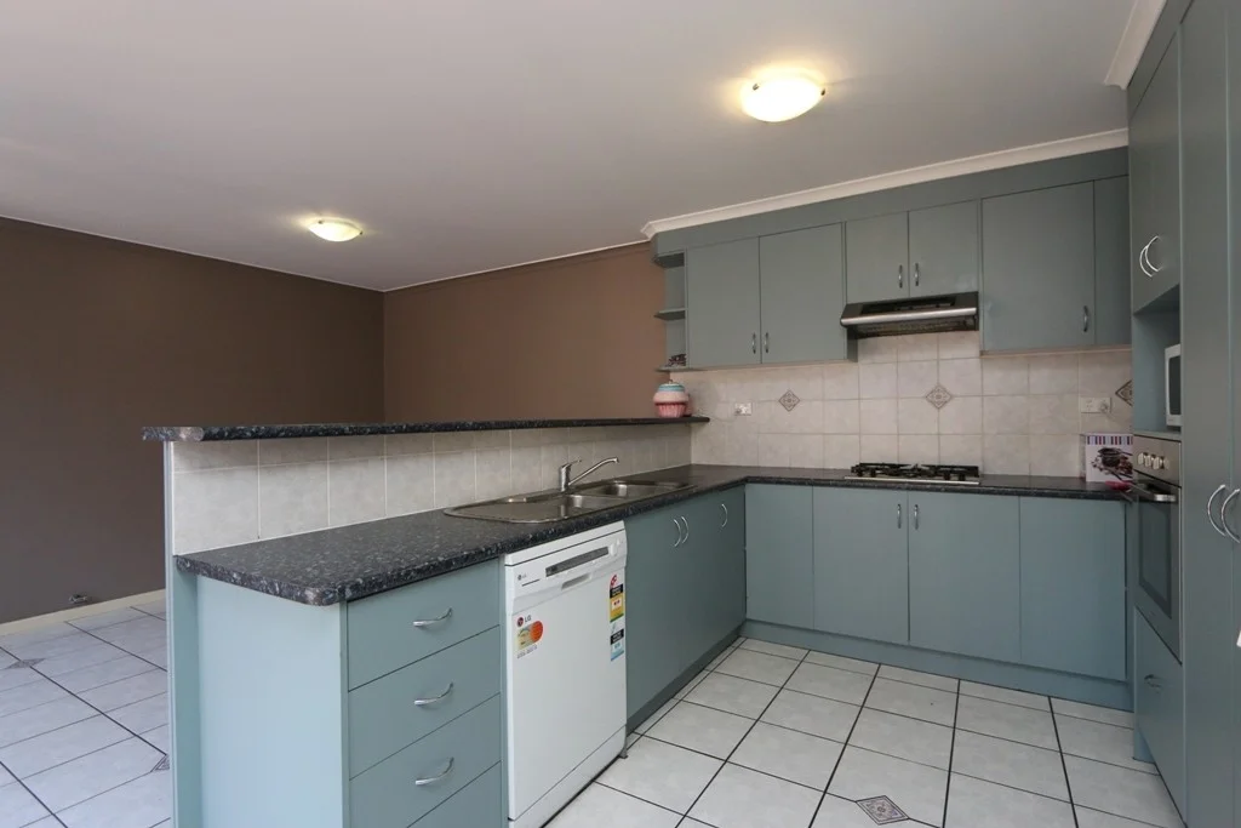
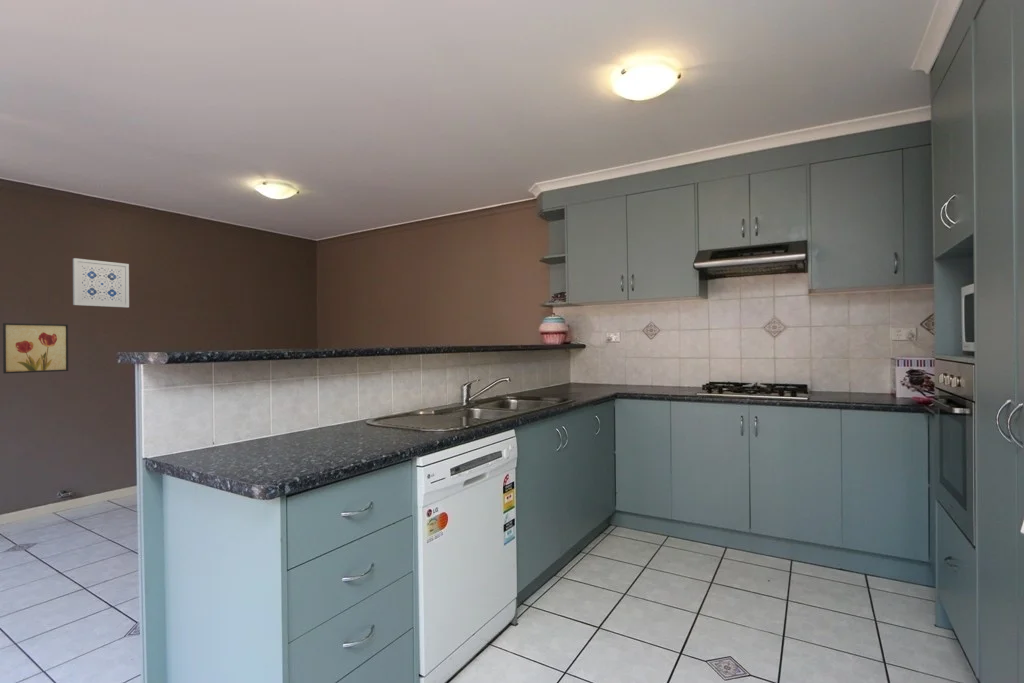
+ wall art (36, 347)
+ wall art (101, 283)
